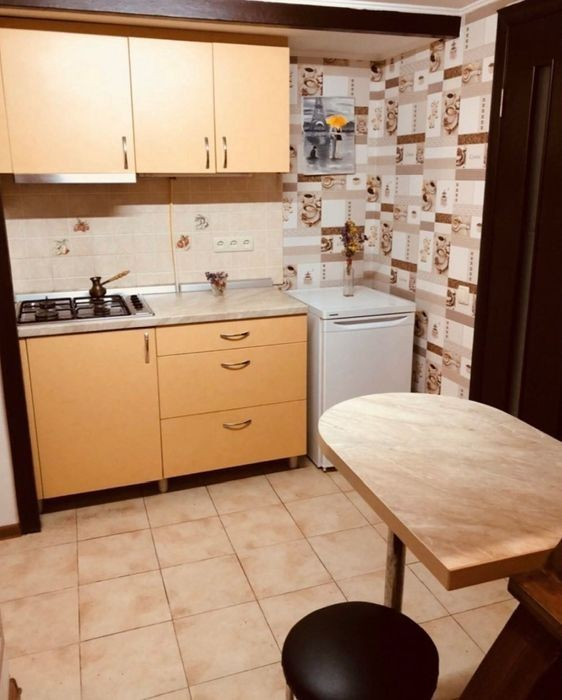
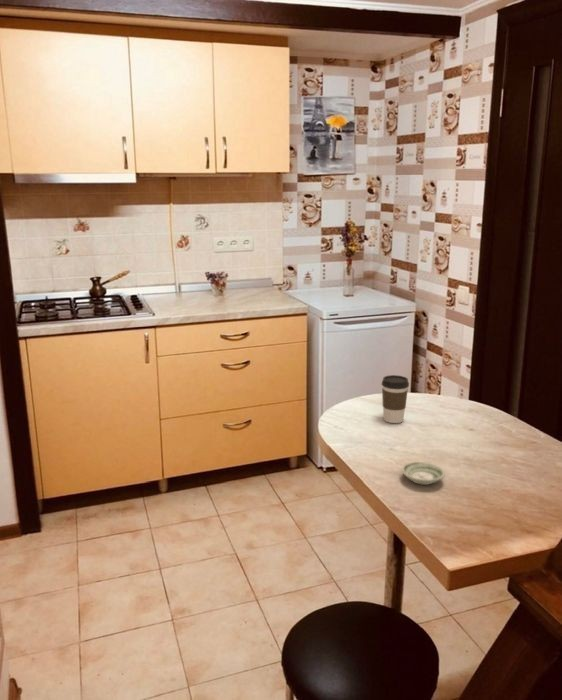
+ saucer (422, 475)
+ coffee cup (394, 399)
